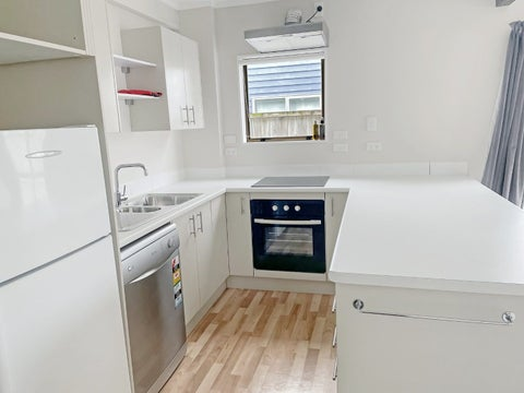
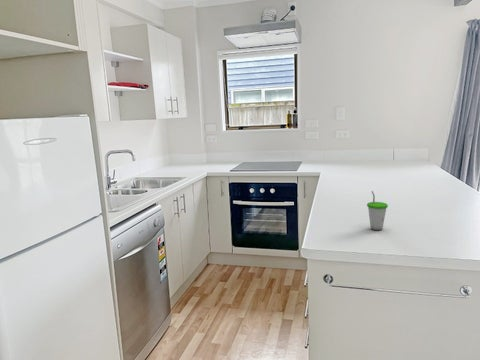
+ cup (377, 210)
